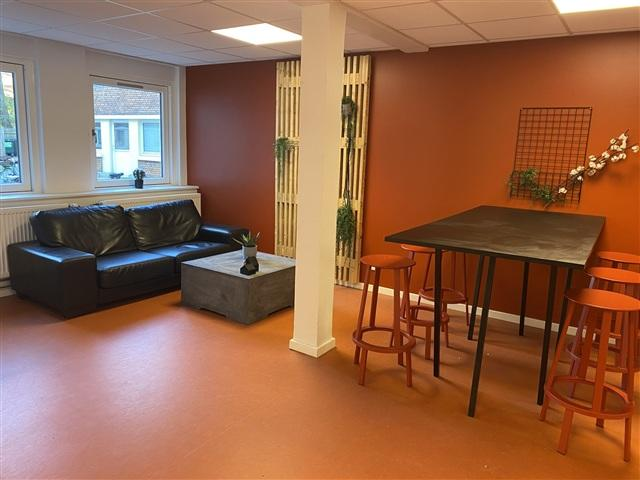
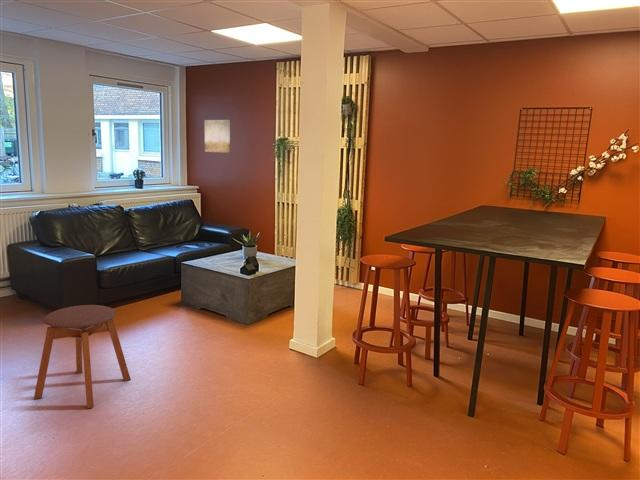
+ wall art (217, 136)
+ stool (83, 350)
